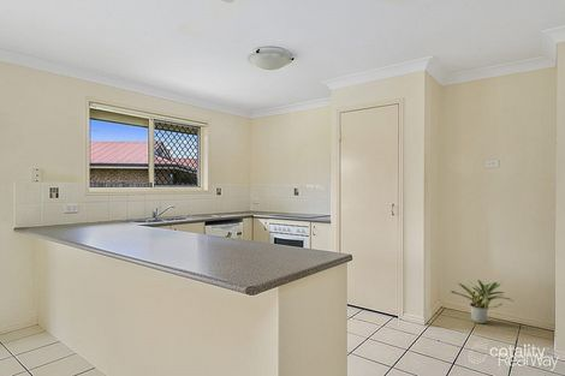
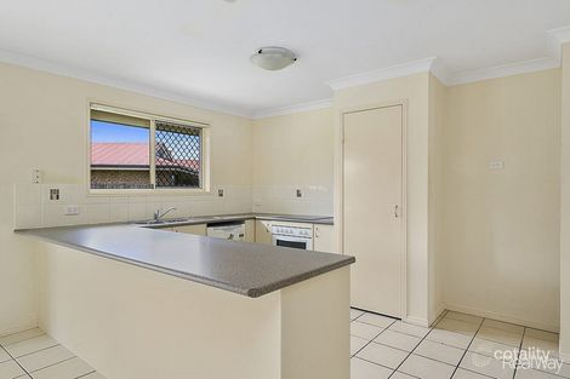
- potted plant (481, 300)
